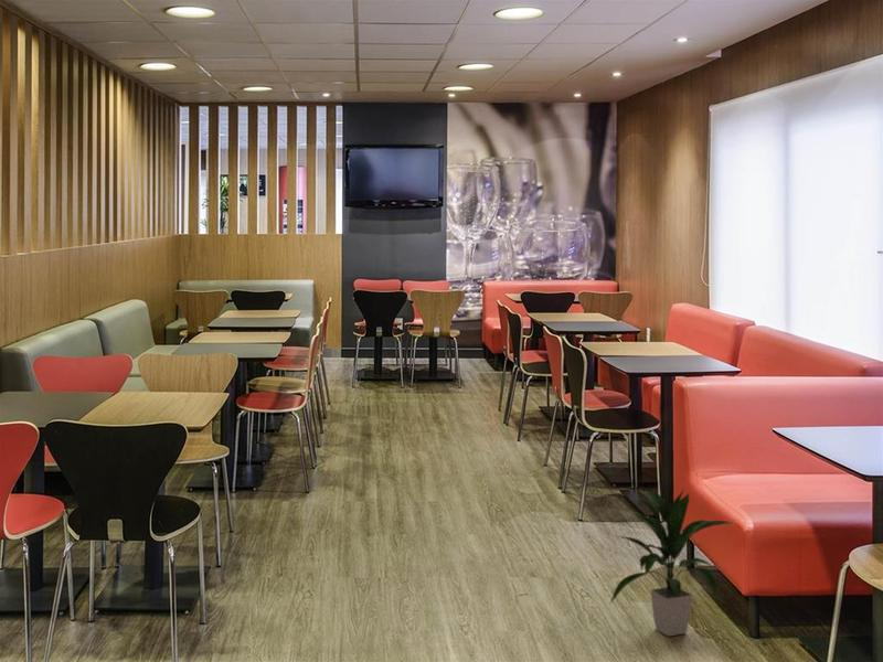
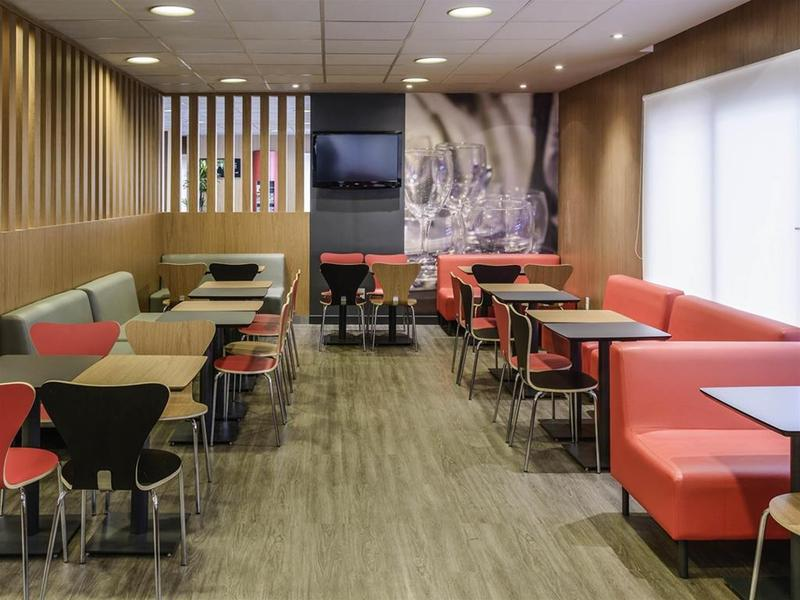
- indoor plant (666, 557)
